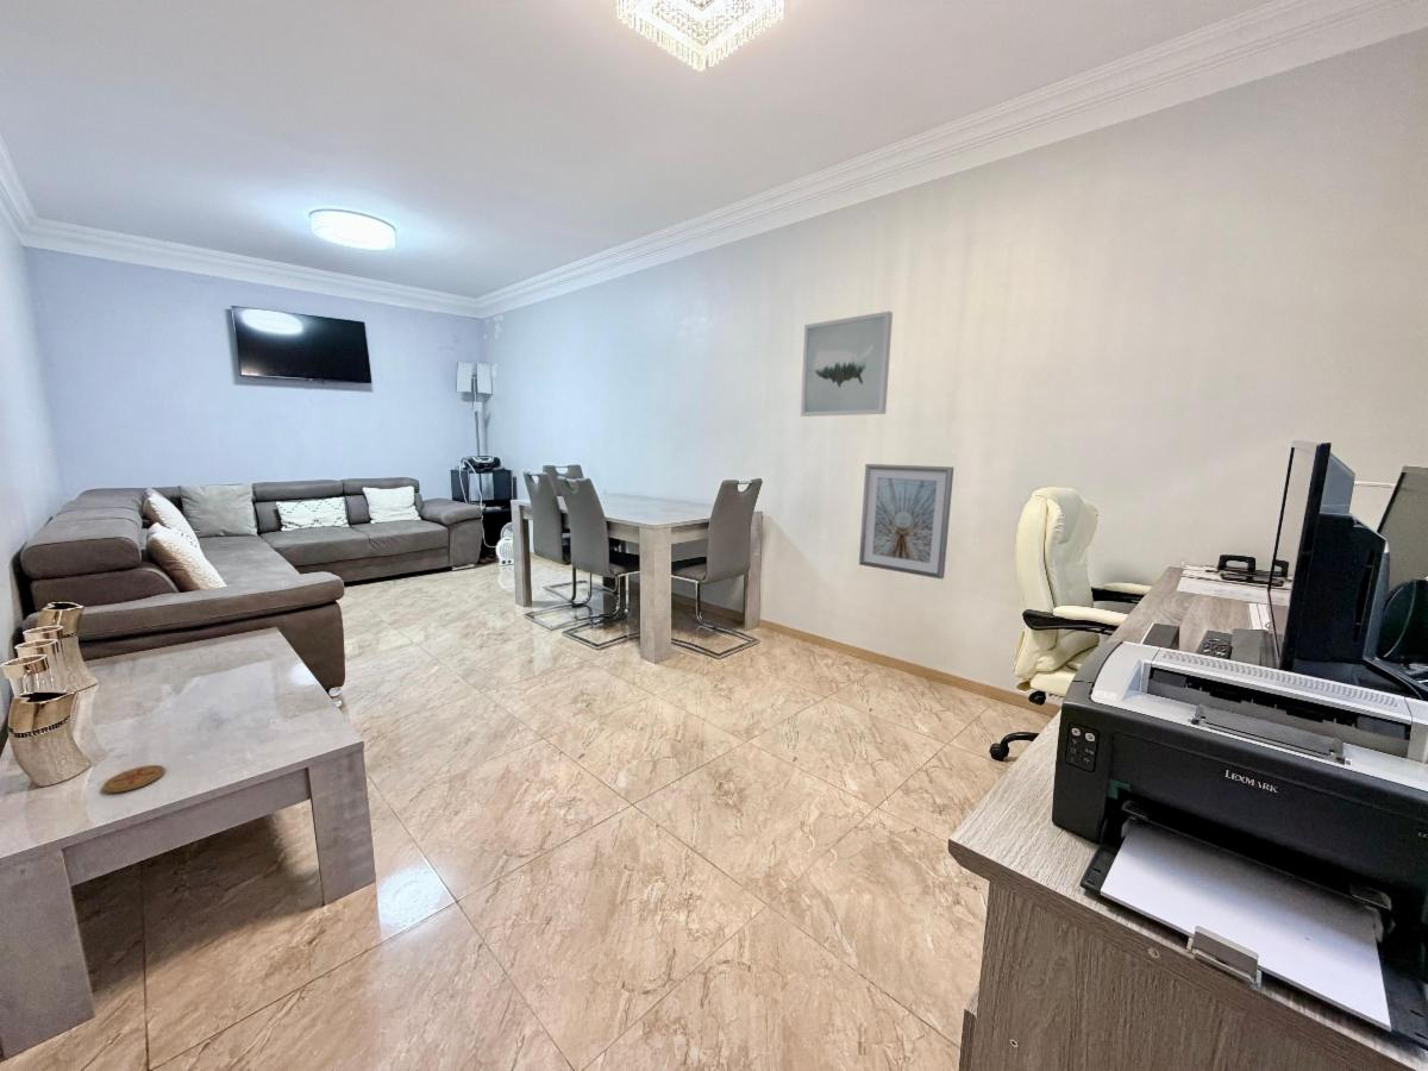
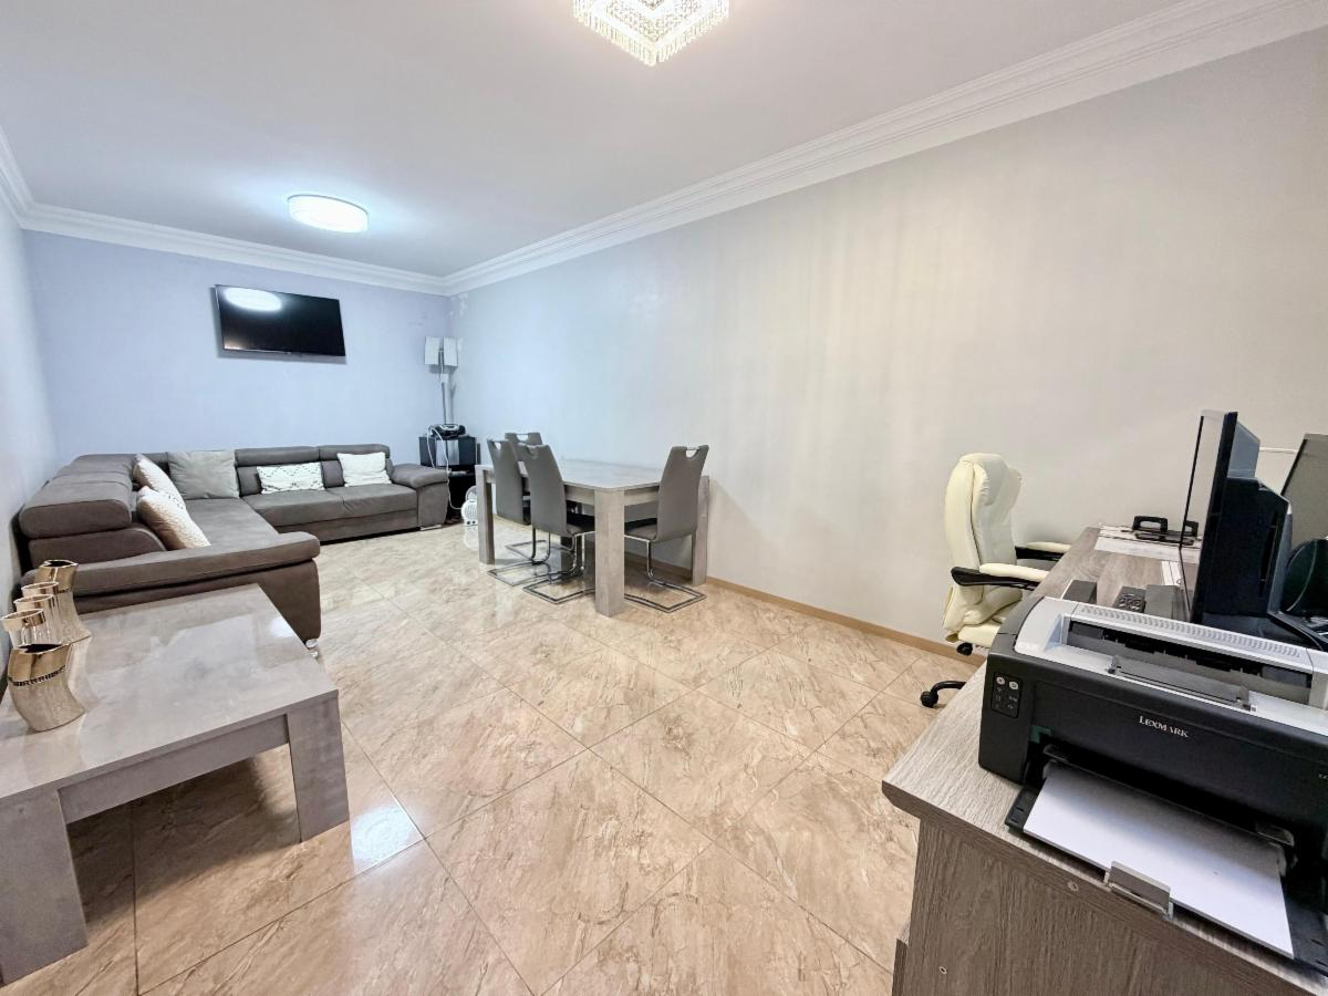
- coaster (134, 778)
- picture frame (903, 519)
- wall art (843, 368)
